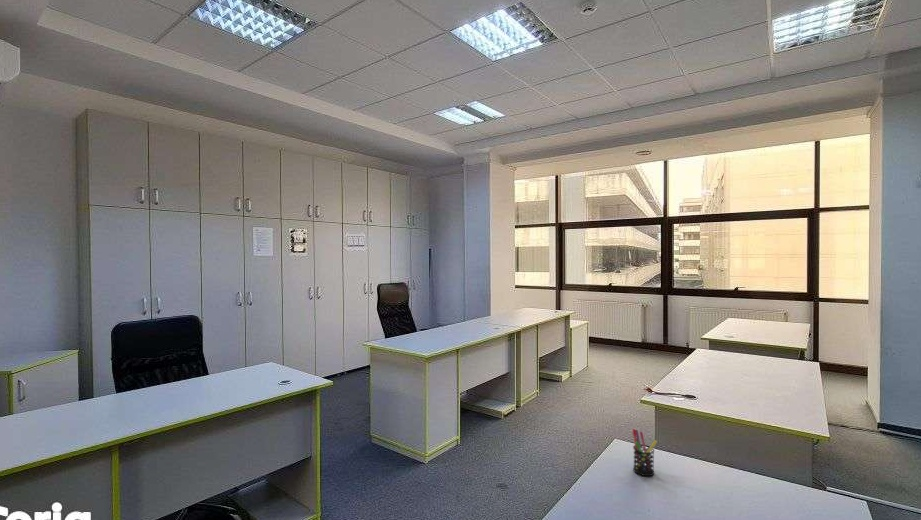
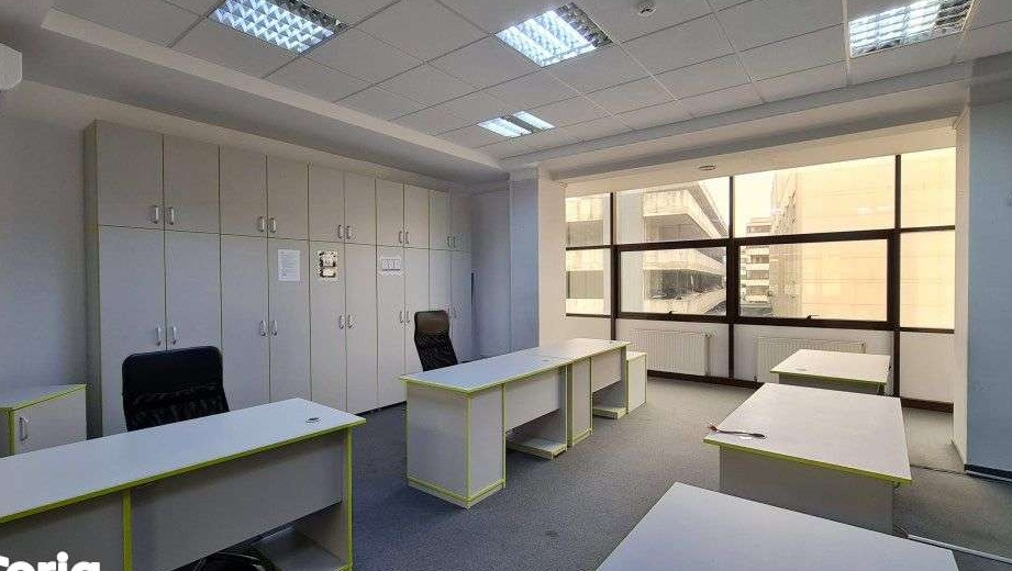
- pen holder (641, 451)
